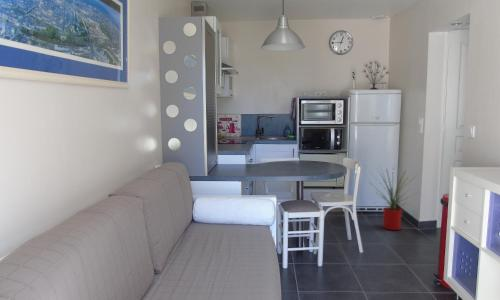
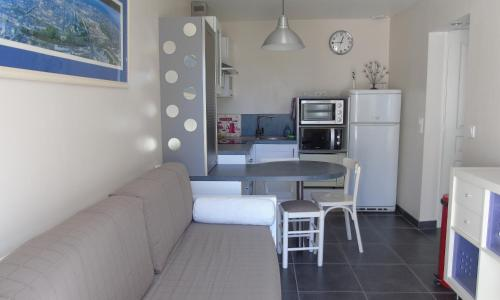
- house plant (394, 197)
